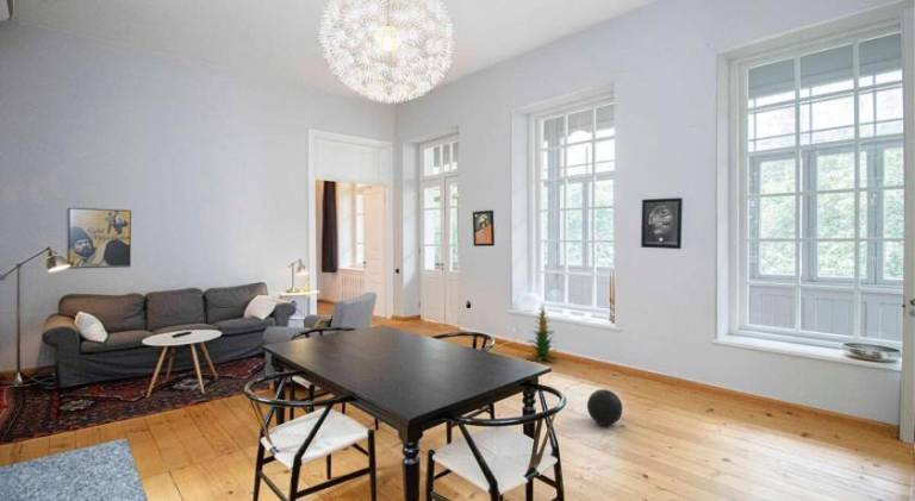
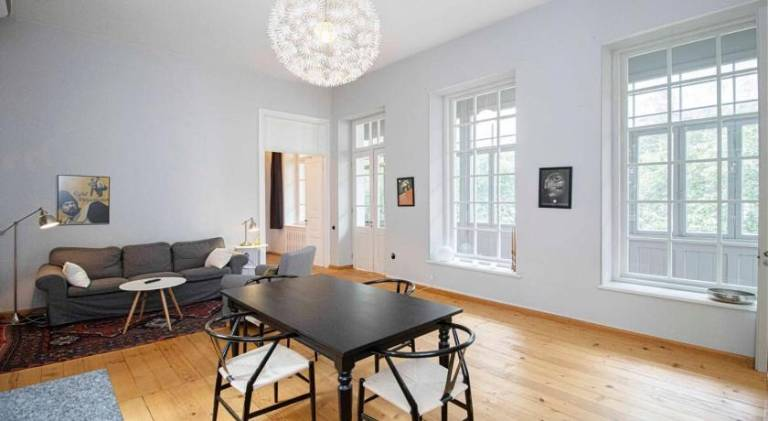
- ball (604, 407)
- indoor plant (542, 331)
